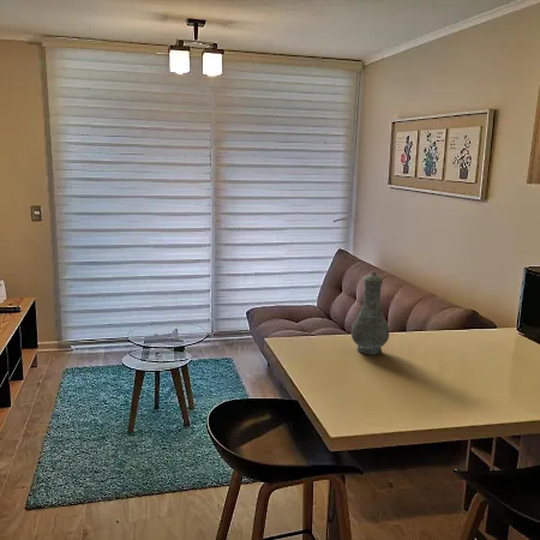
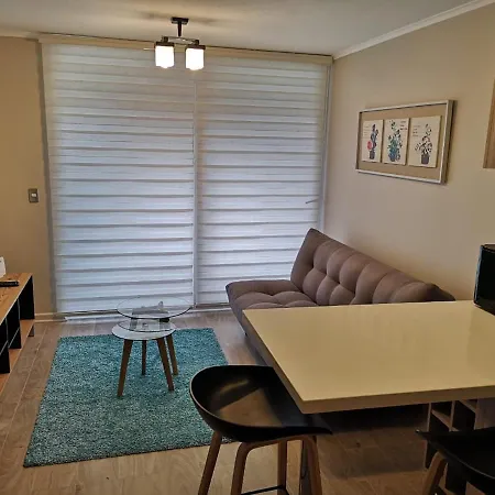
- vase (371, 311)
